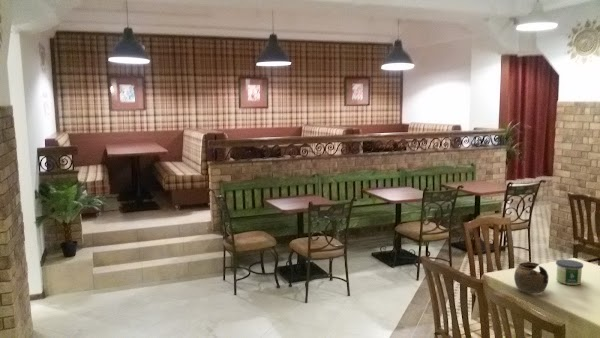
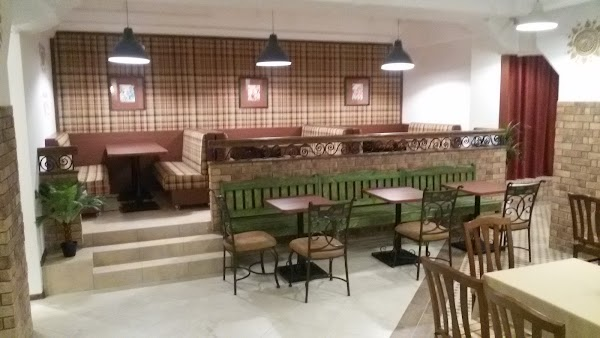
- teapot (531, 276)
- candle (569, 272)
